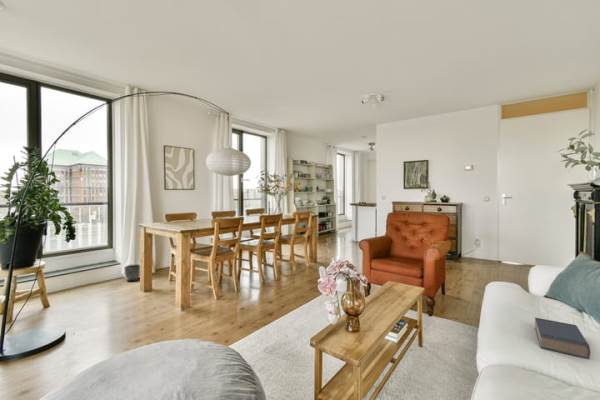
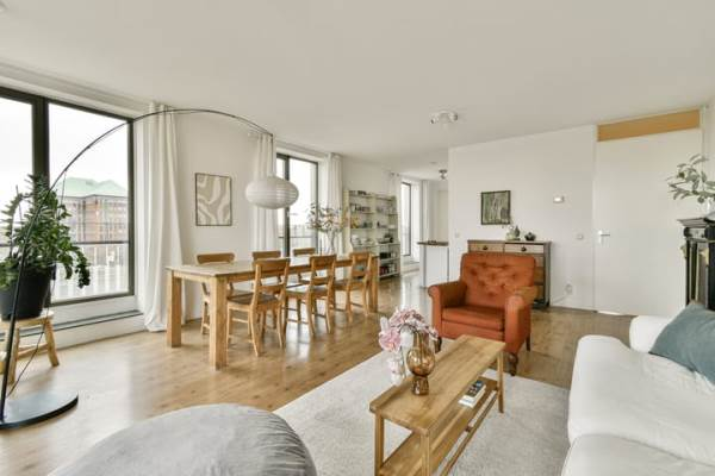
- book (559, 336)
- planter (133, 273)
